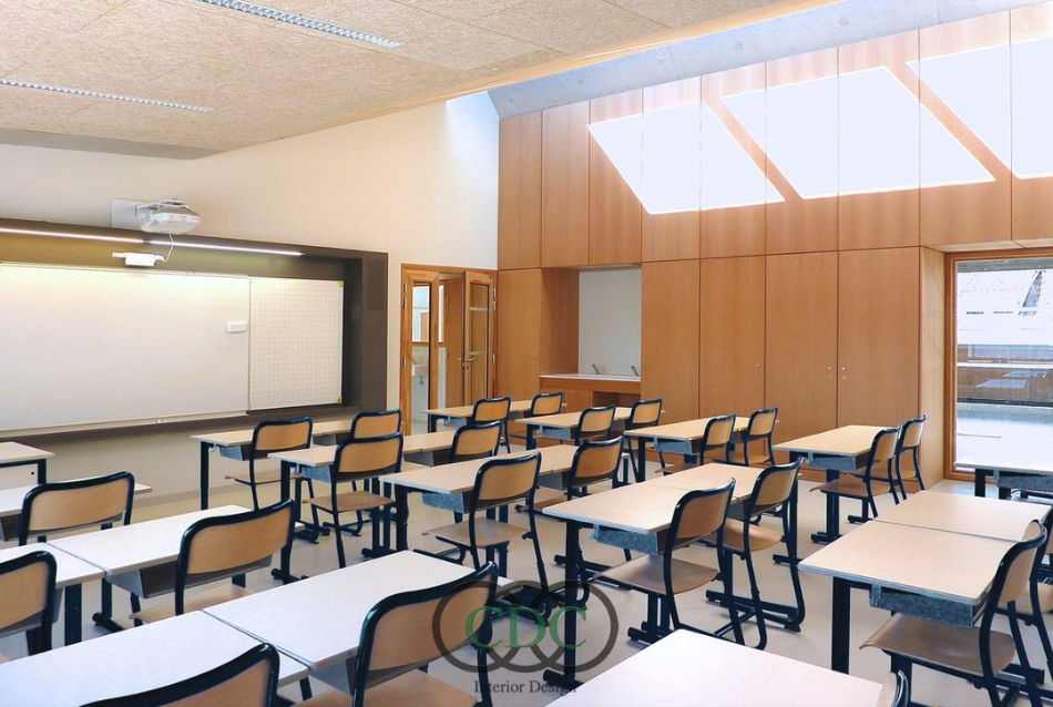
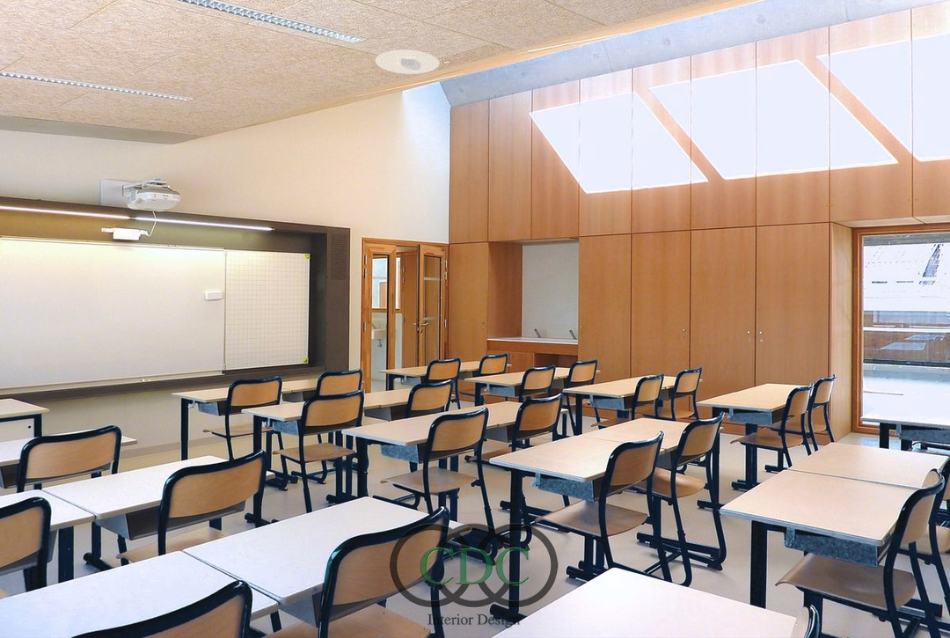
+ recessed light (407, 59)
